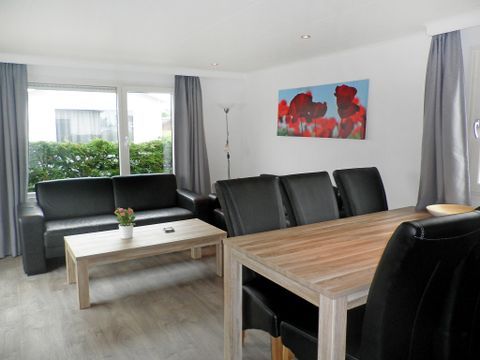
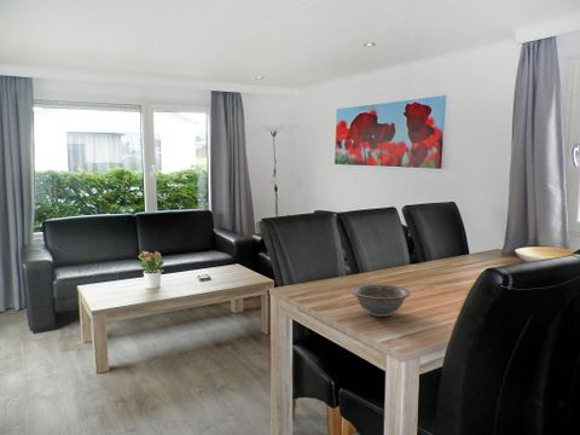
+ decorative bowl (379, 301)
